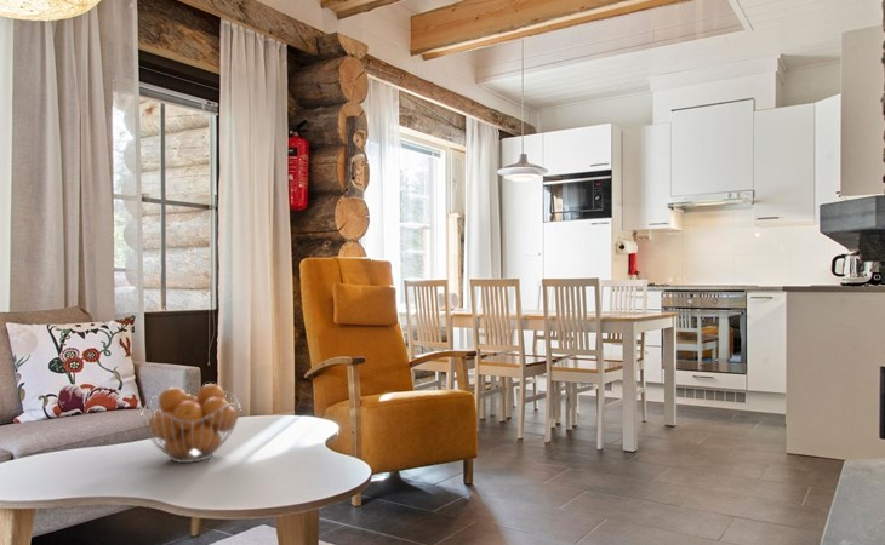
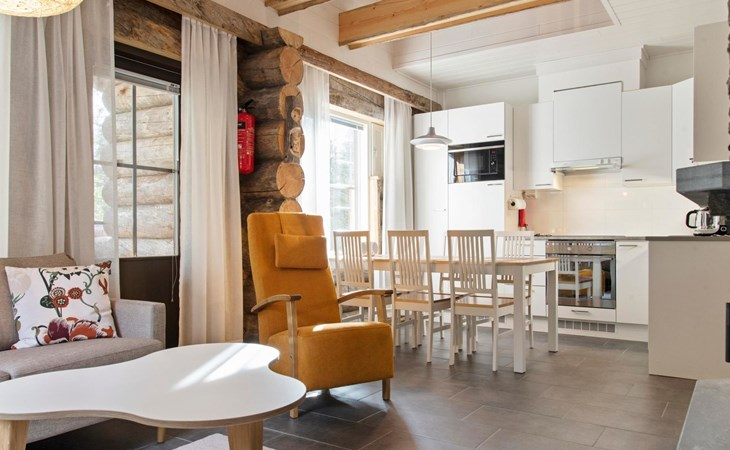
- fruit basket (192, 420)
